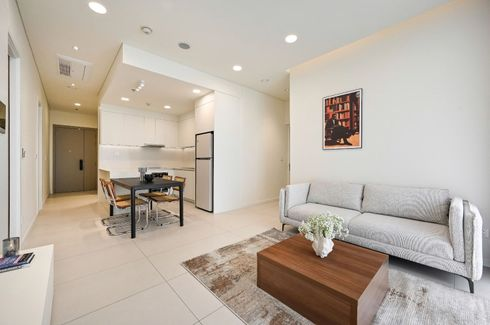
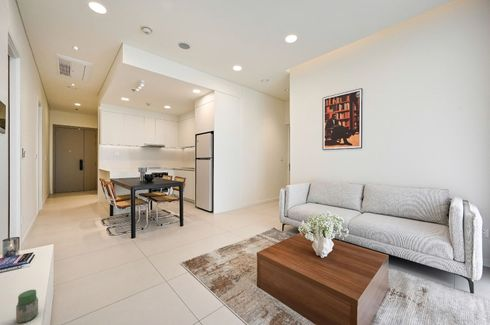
+ jar (27, 305)
